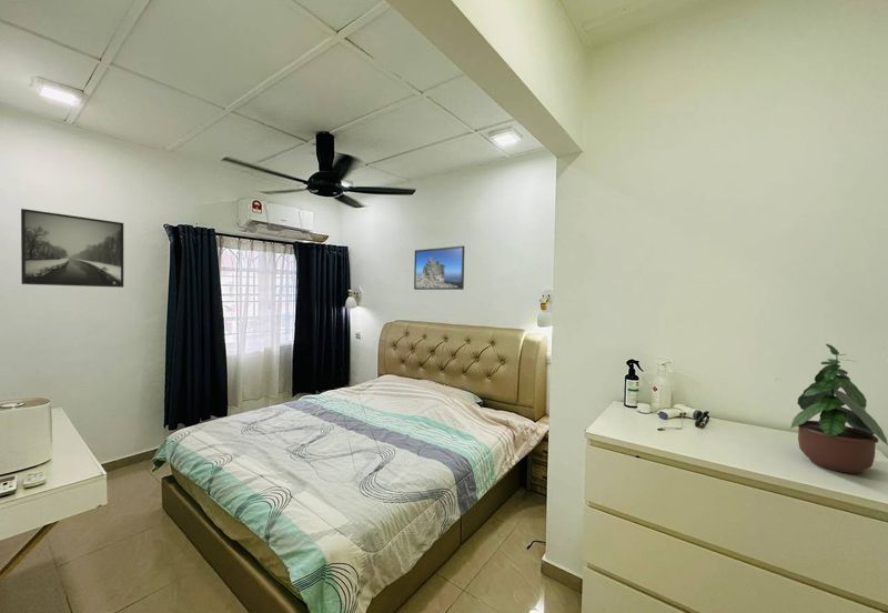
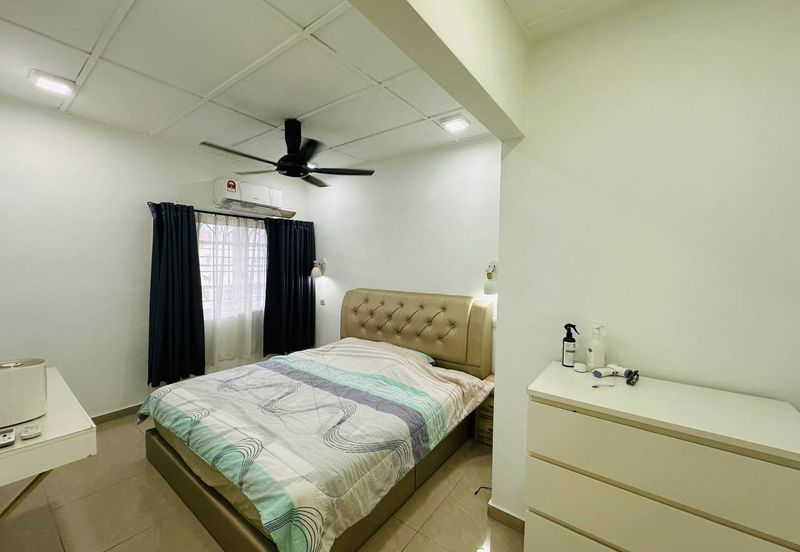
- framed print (75, 251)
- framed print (437, 269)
- potted plant (834, 403)
